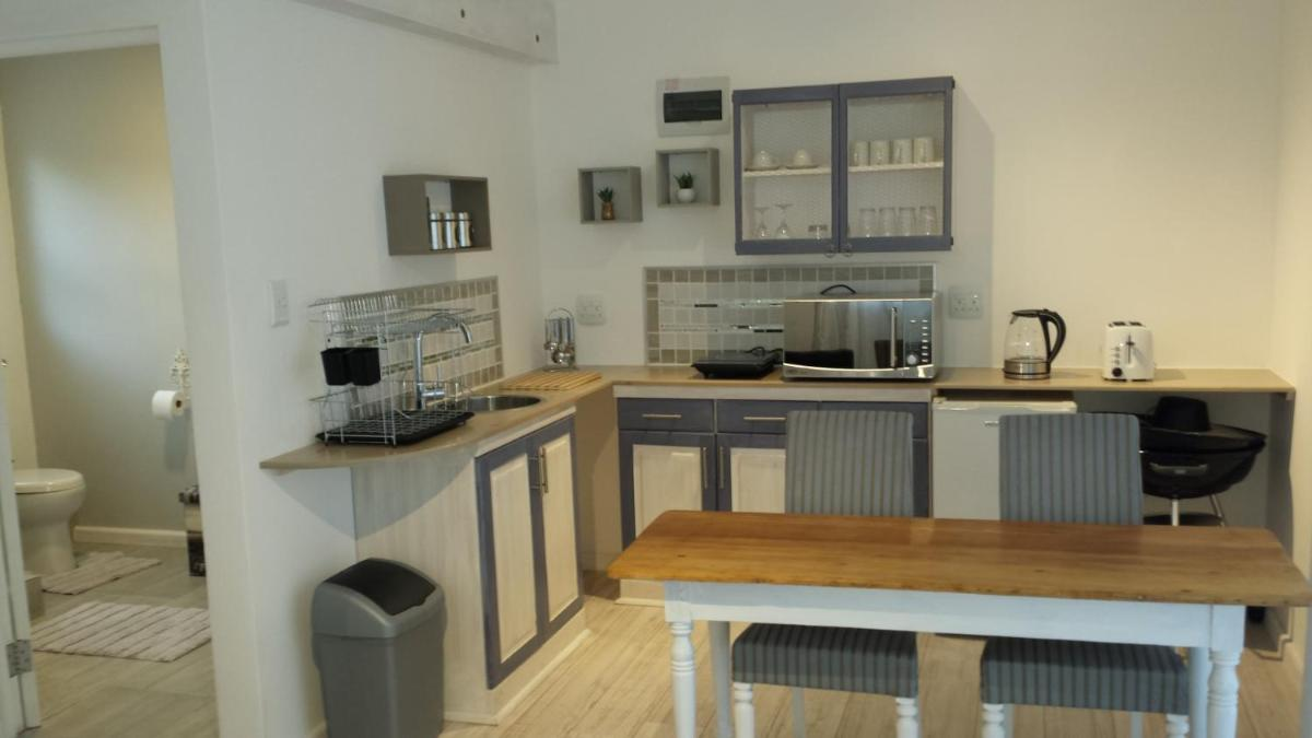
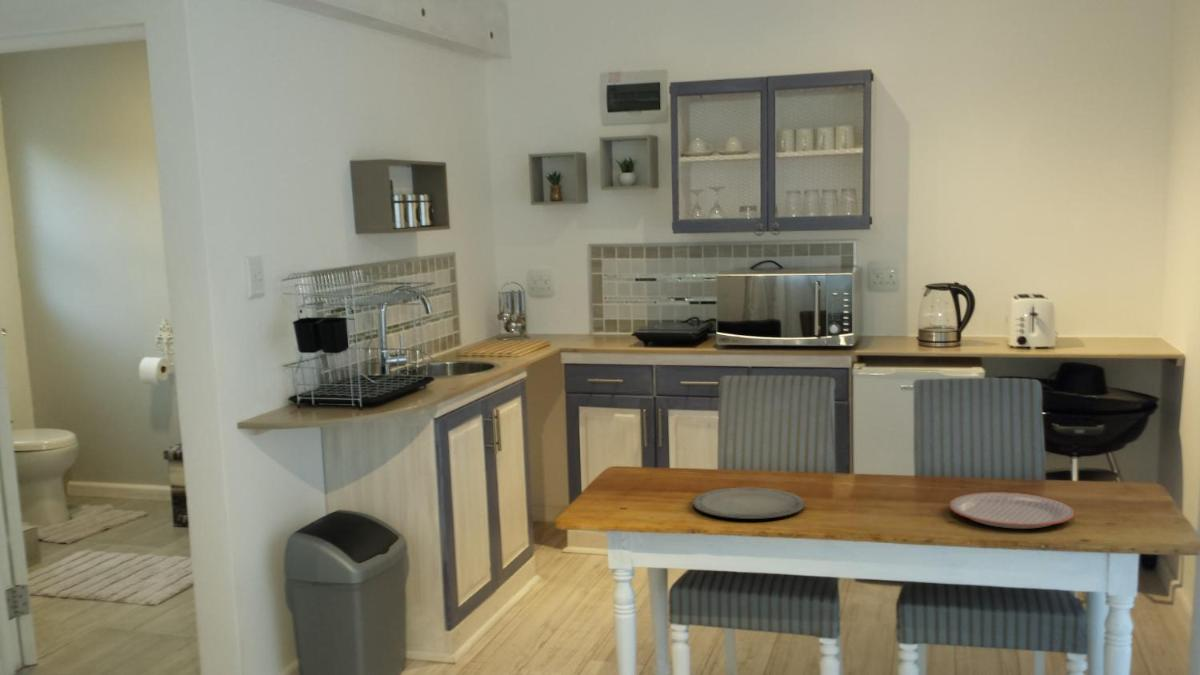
+ plate (748, 504)
+ plate (1010, 512)
